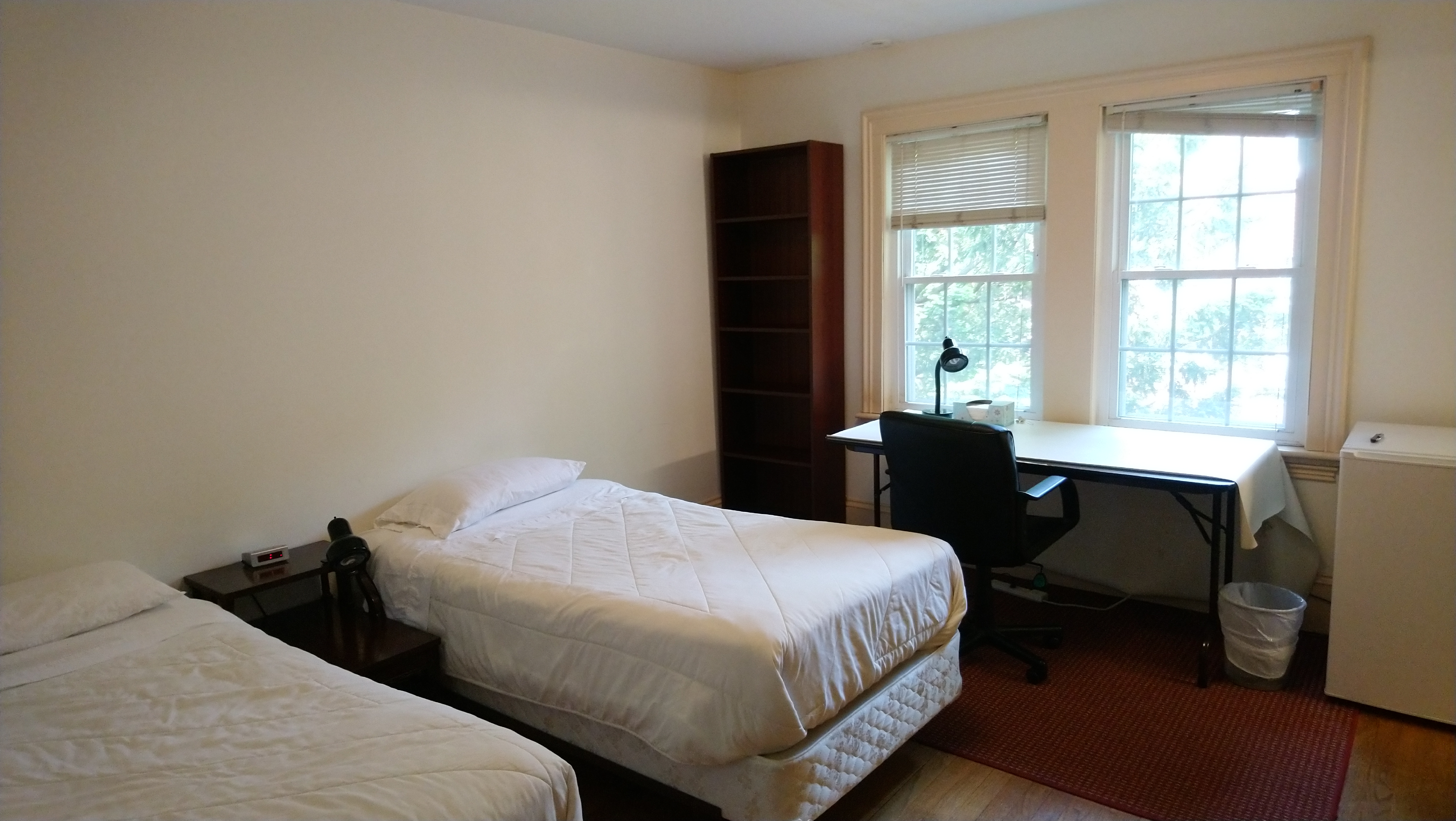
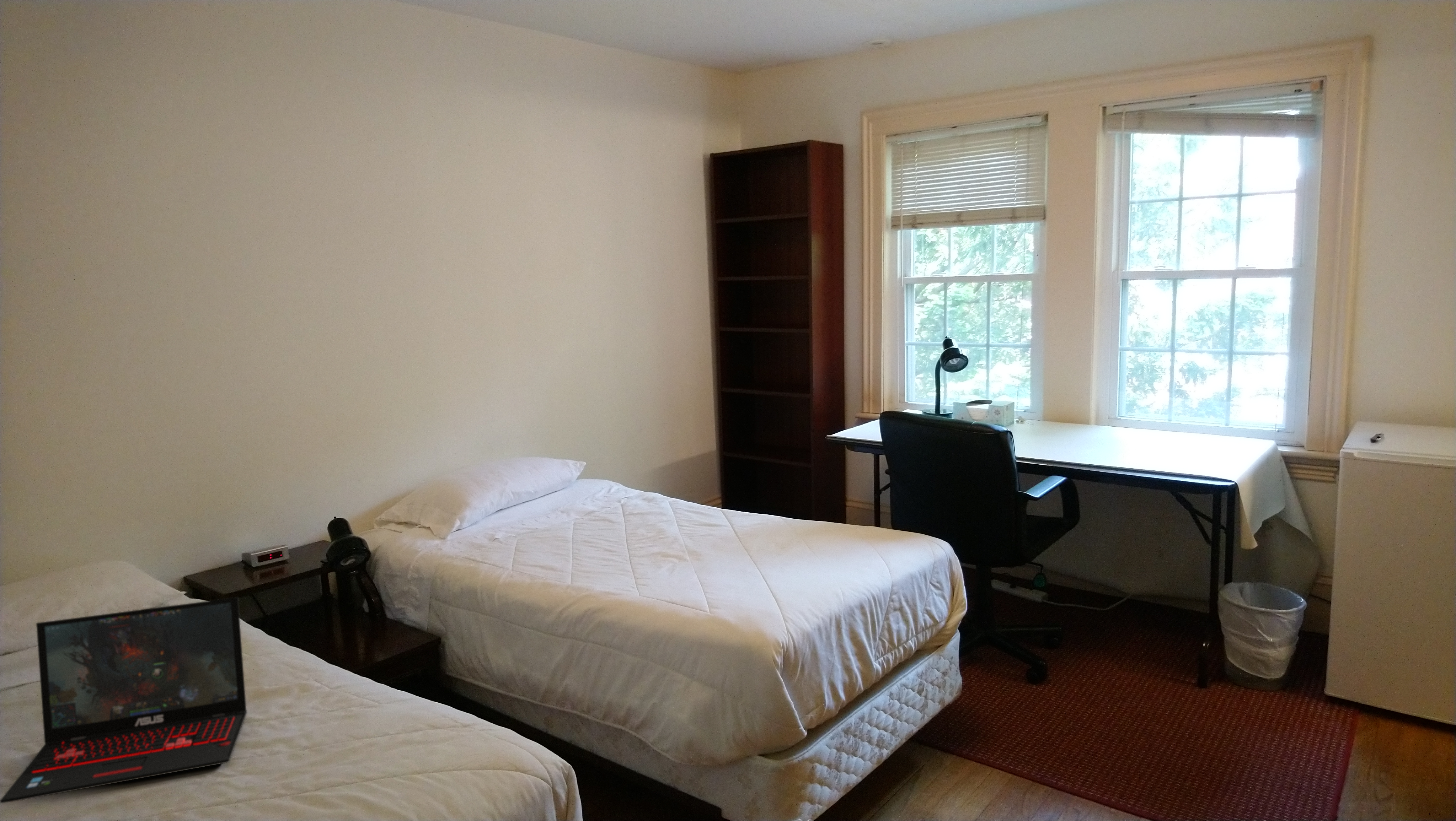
+ laptop (130, 692)
